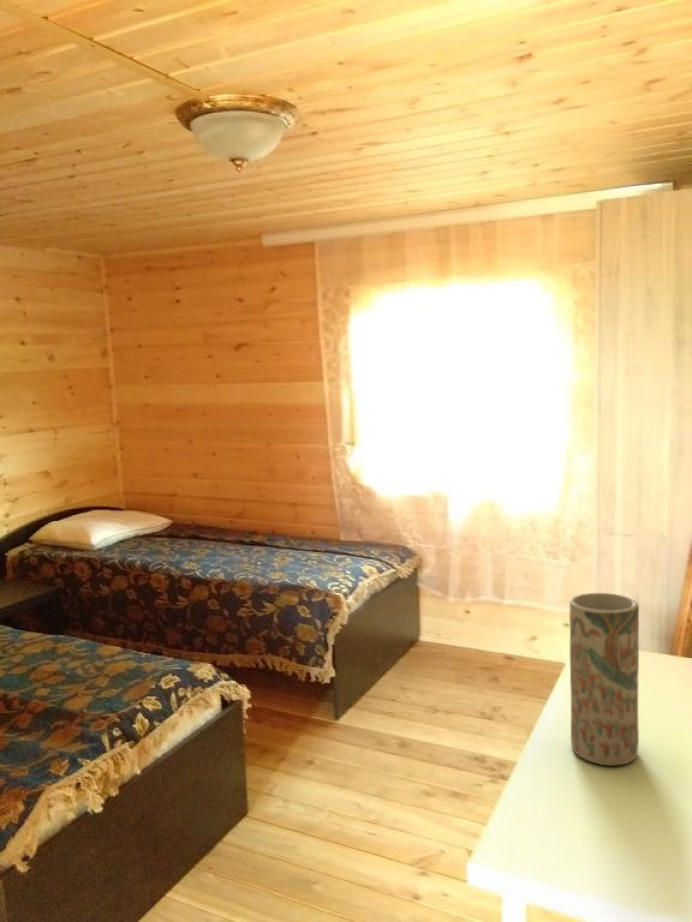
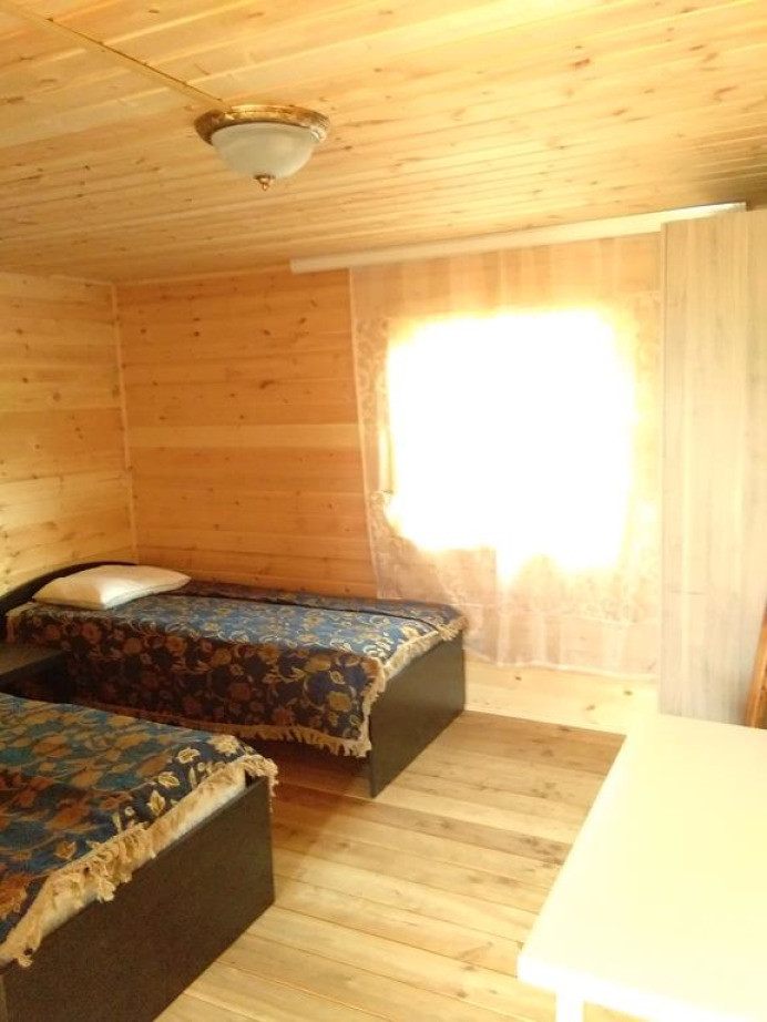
- vase (603, 676)
